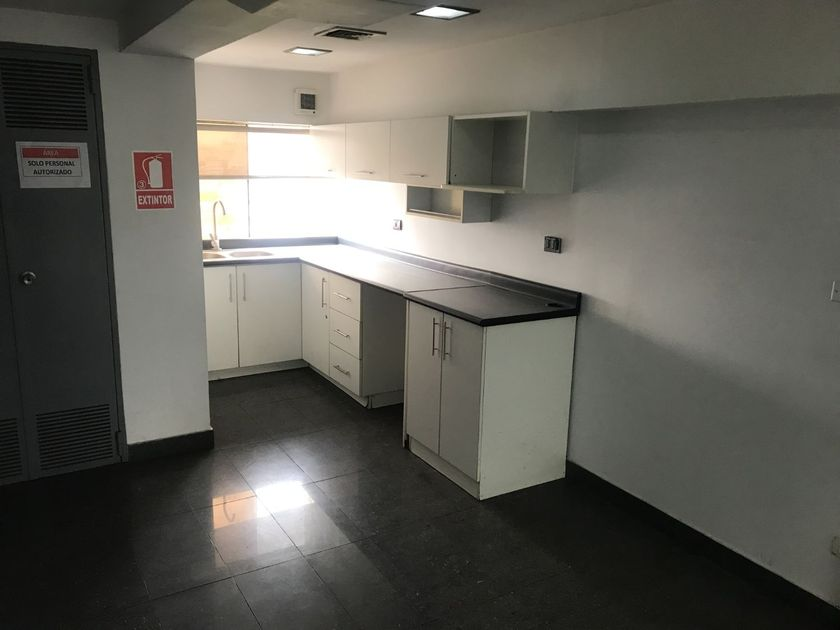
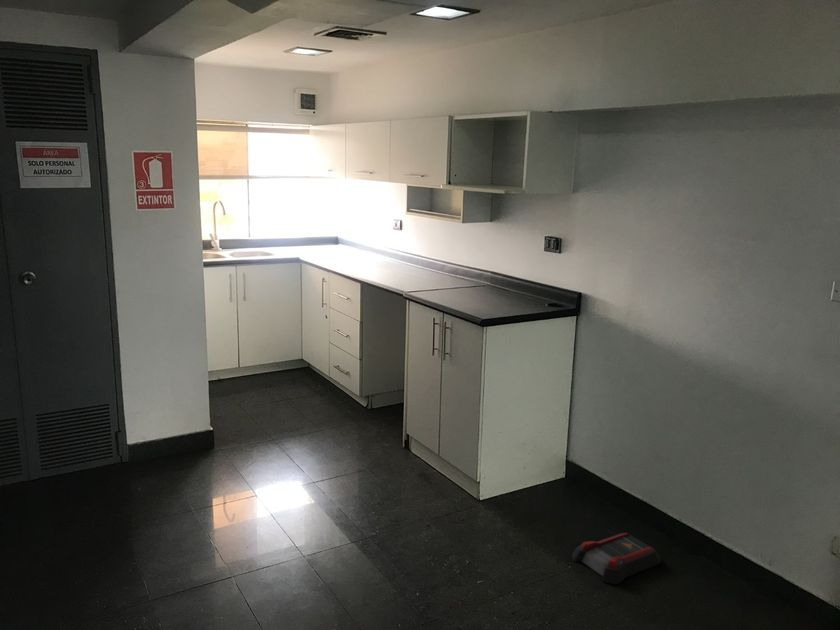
+ robot vacuum (618, 552)
